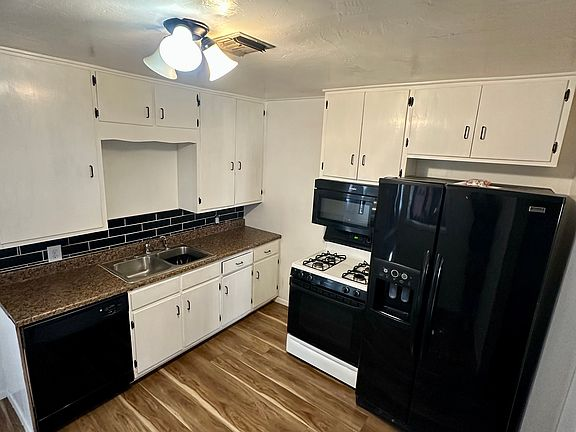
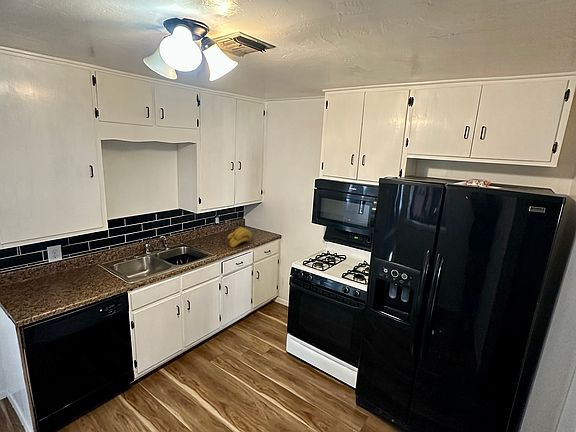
+ banana bunch (239, 236)
